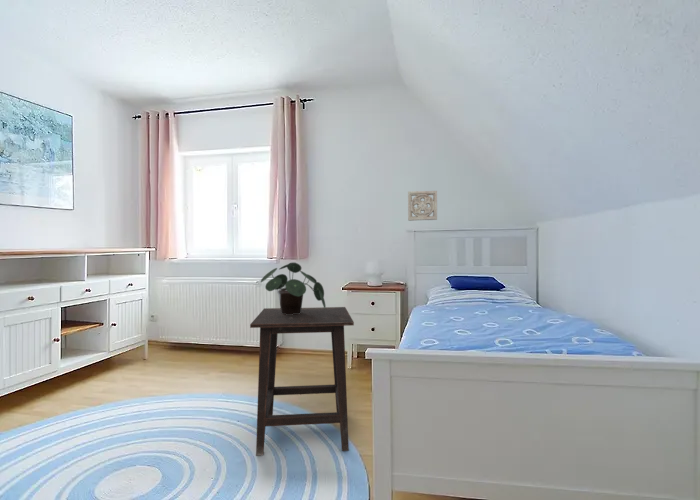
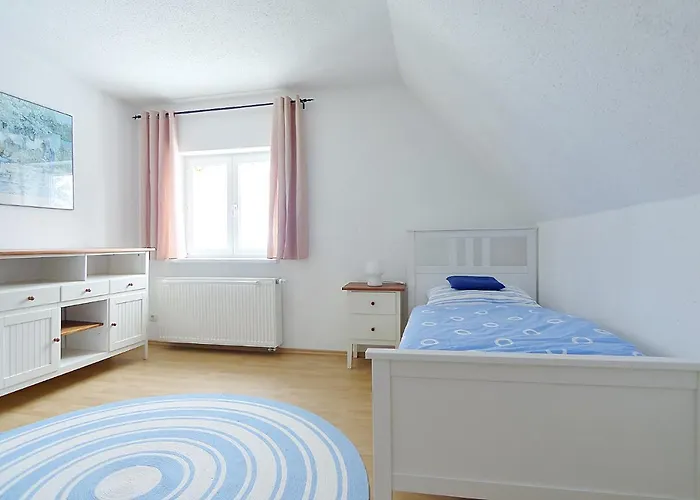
- potted plant (293, 287)
- side table (304, 386)
- wall ornament (422, 206)
